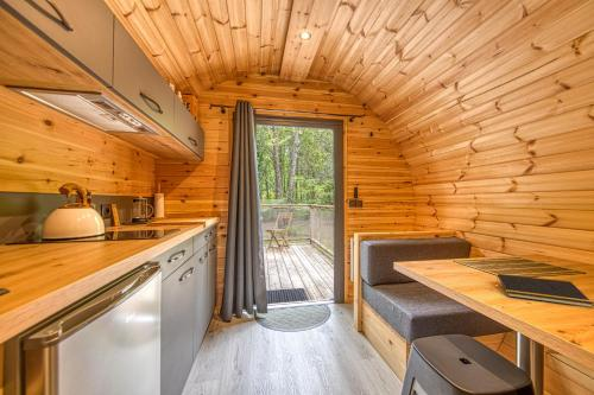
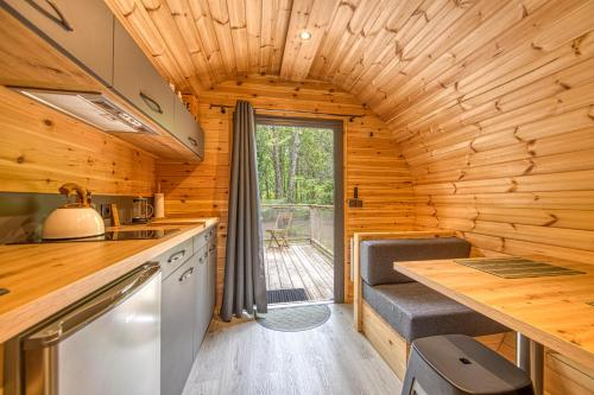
- notepad (539, 288)
